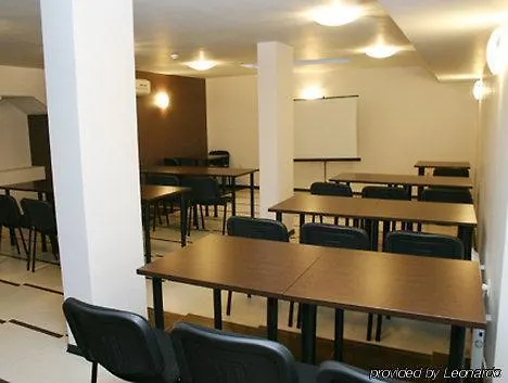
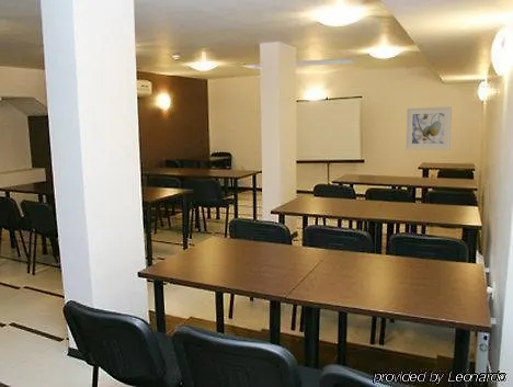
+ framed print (428, 128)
